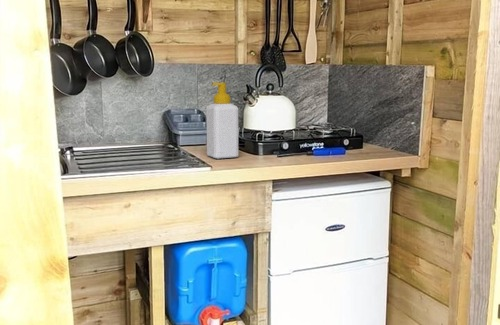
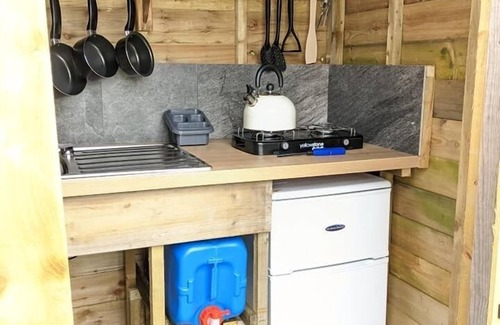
- soap bottle (222, 120)
